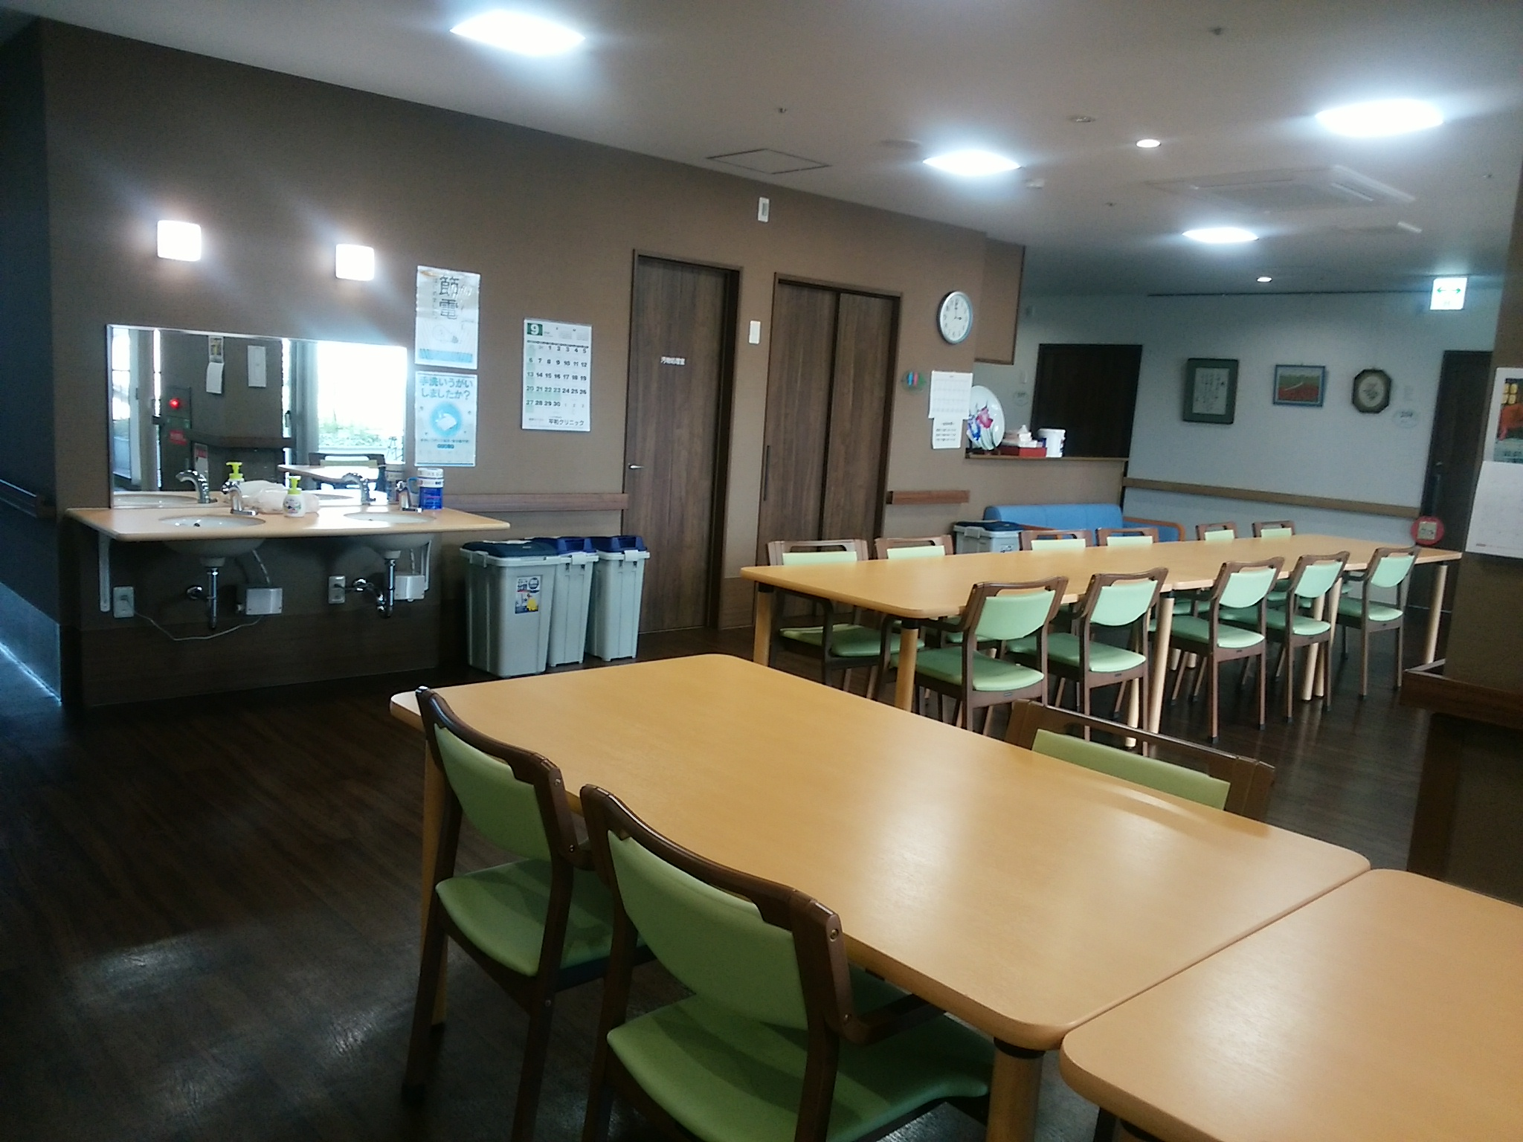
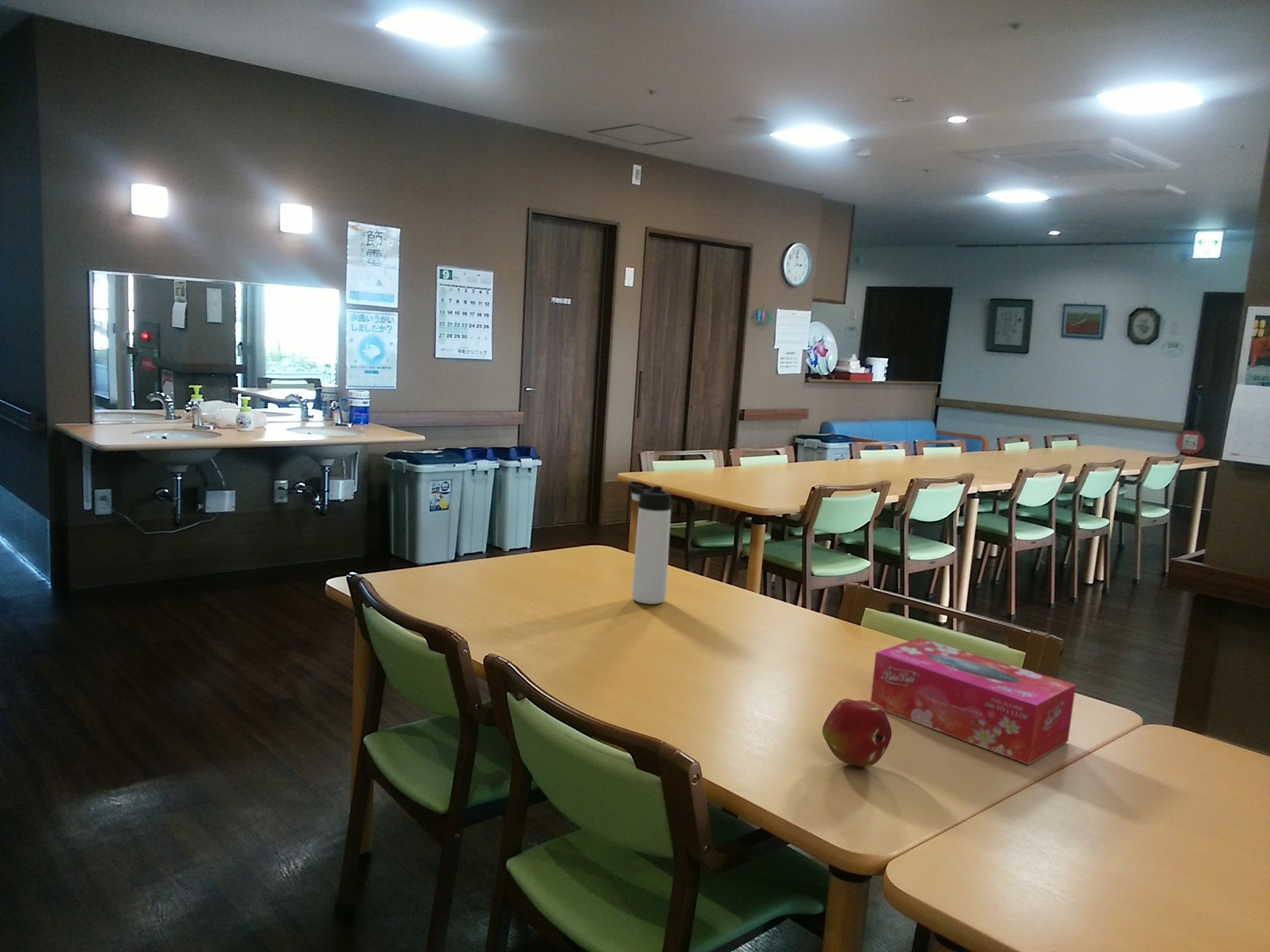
+ thermos bottle (646, 542)
+ tissue box (969, 695)
+ fruit (853, 731)
